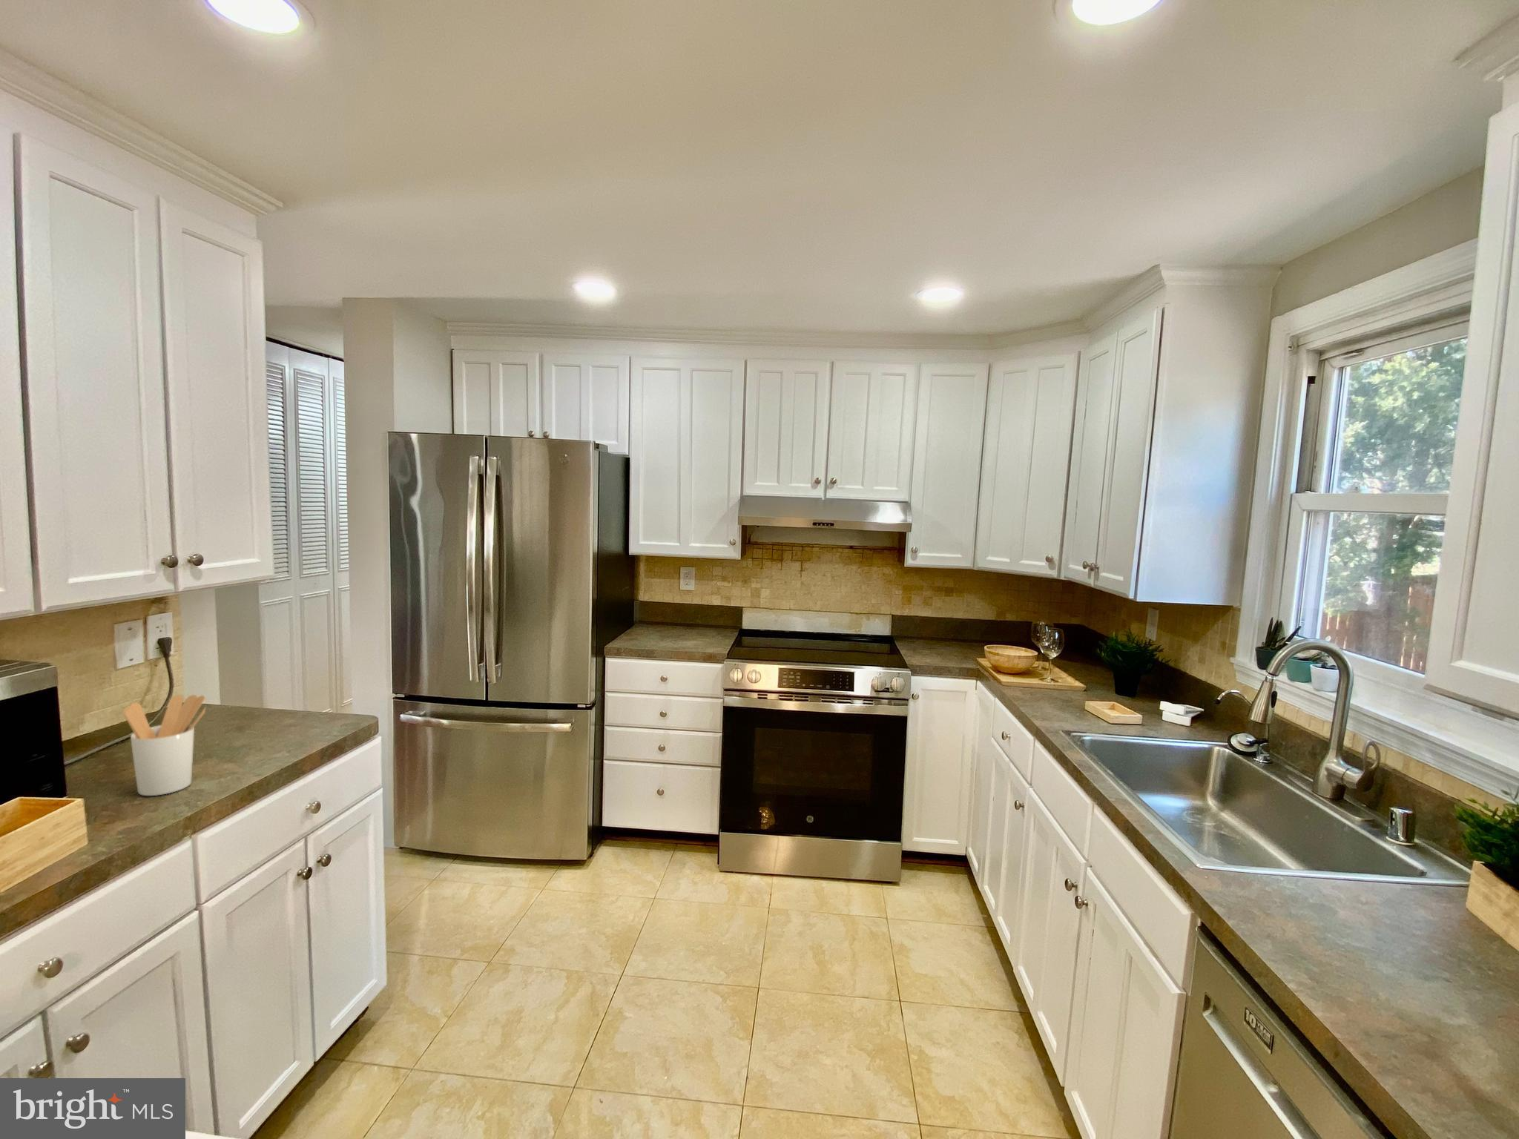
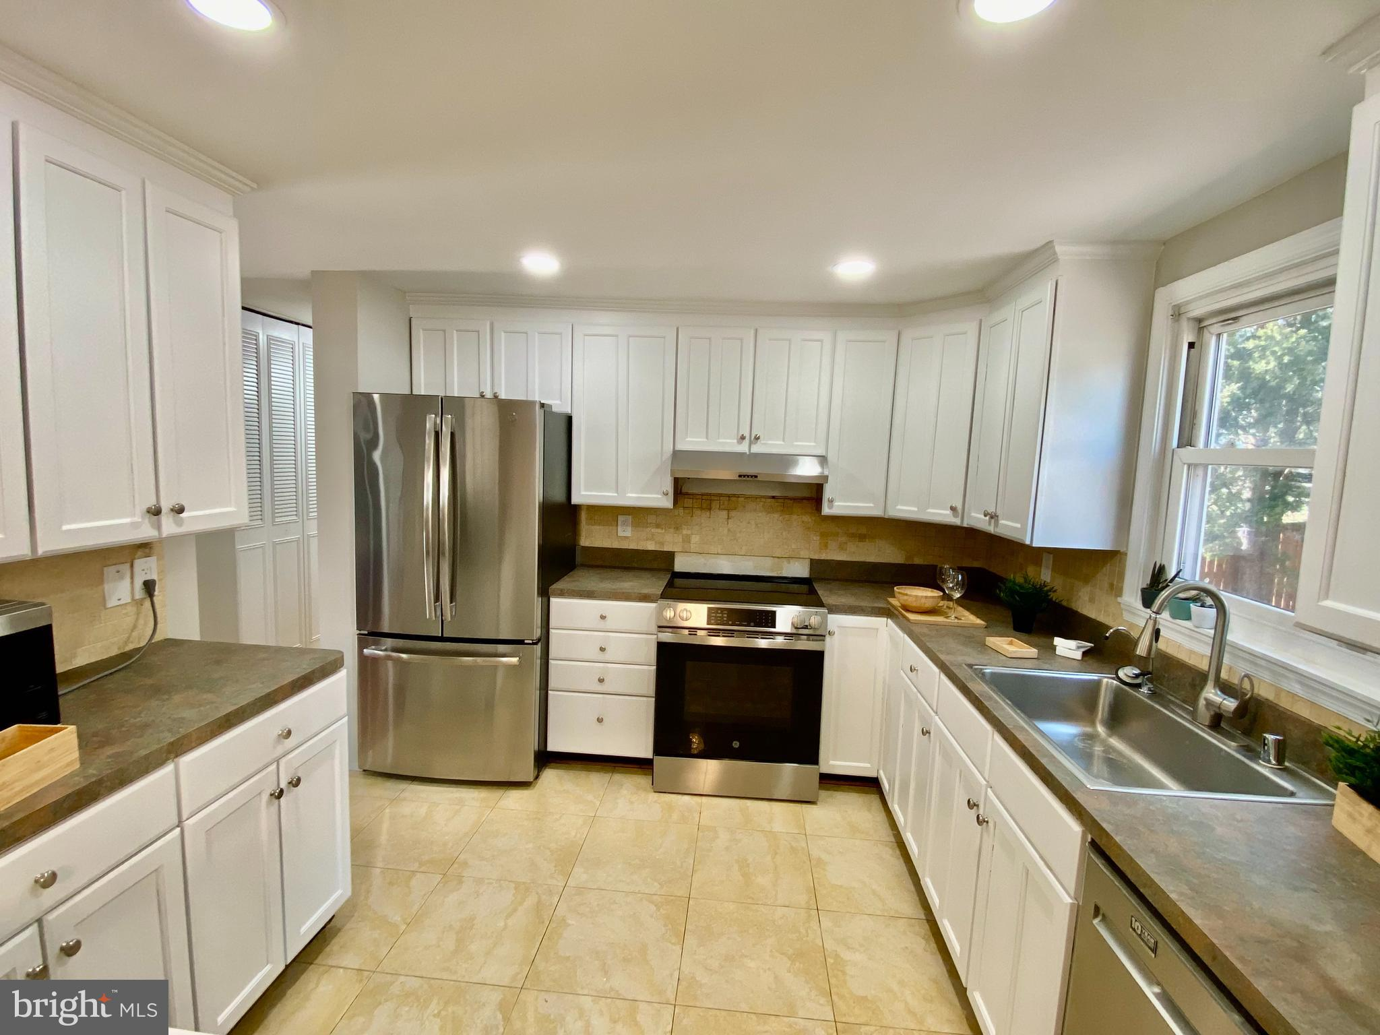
- utensil holder (171, 741)
